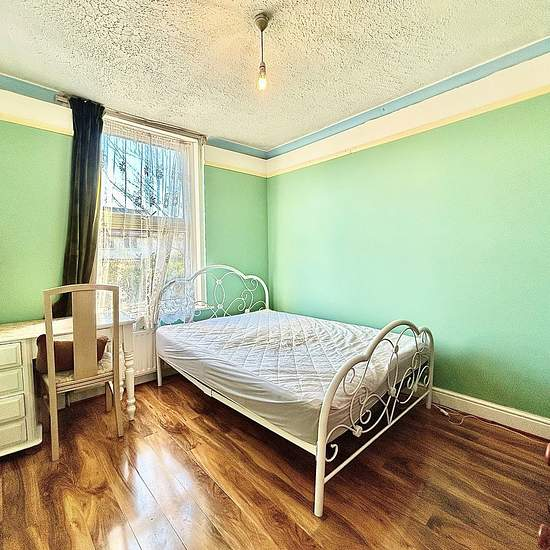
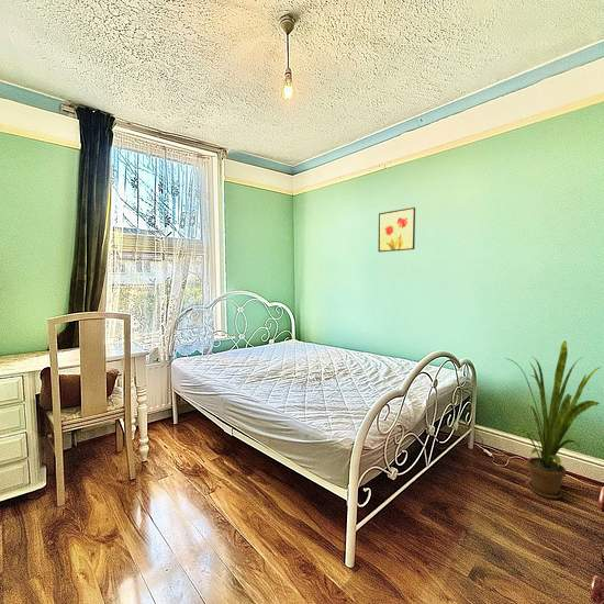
+ wall art (396, 231)
+ house plant (546, 416)
